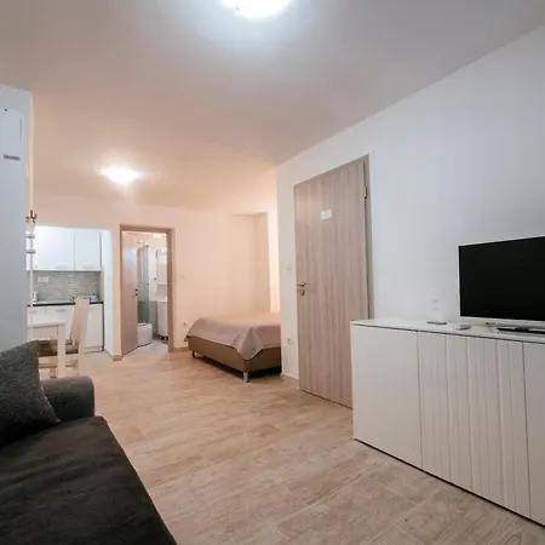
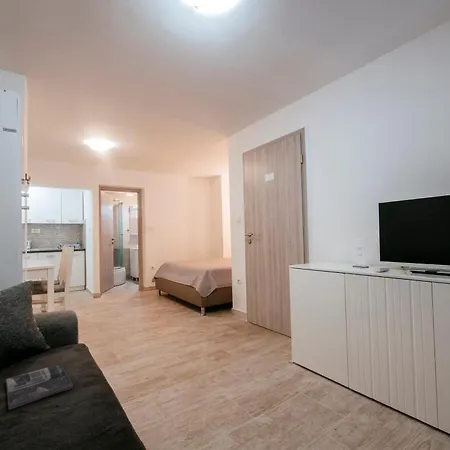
+ magazine (38, 382)
